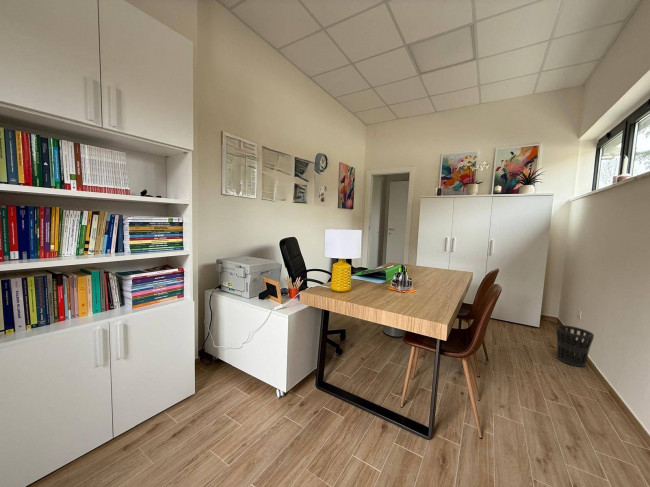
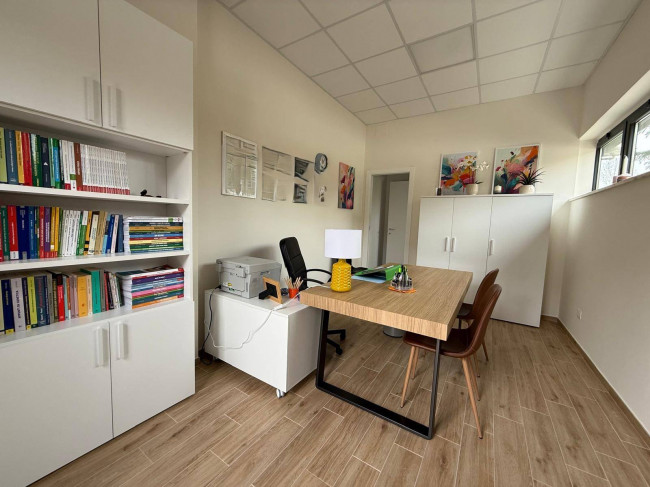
- wastebasket (572, 345)
